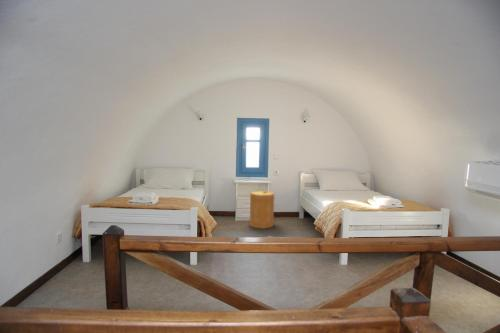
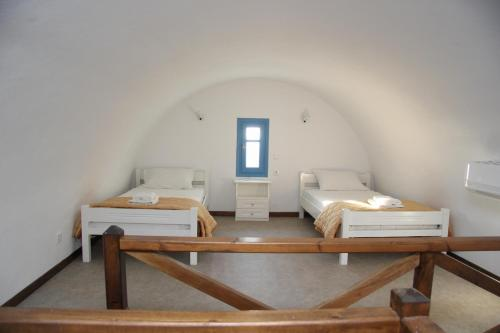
- basket (261, 208)
